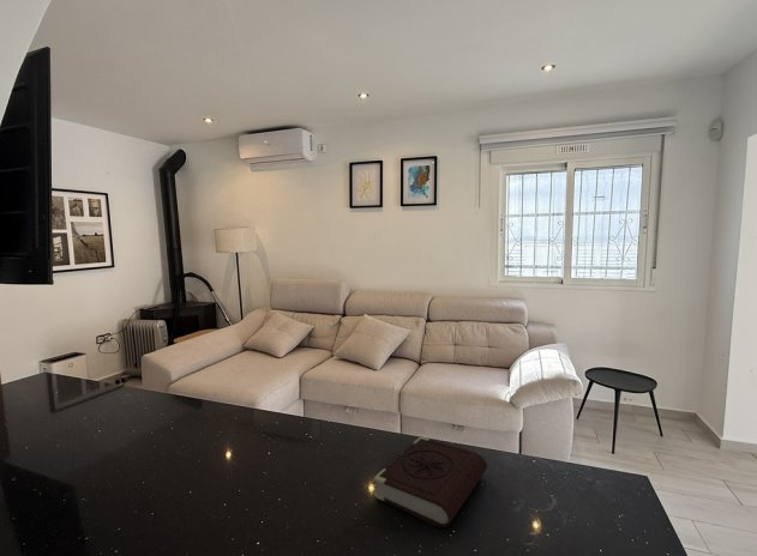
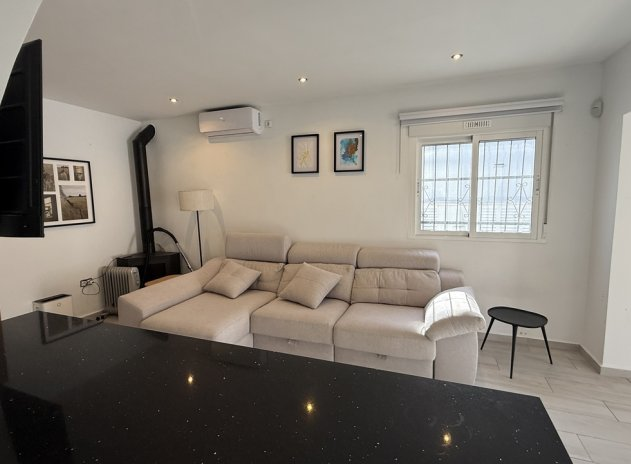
- book (432, 475)
